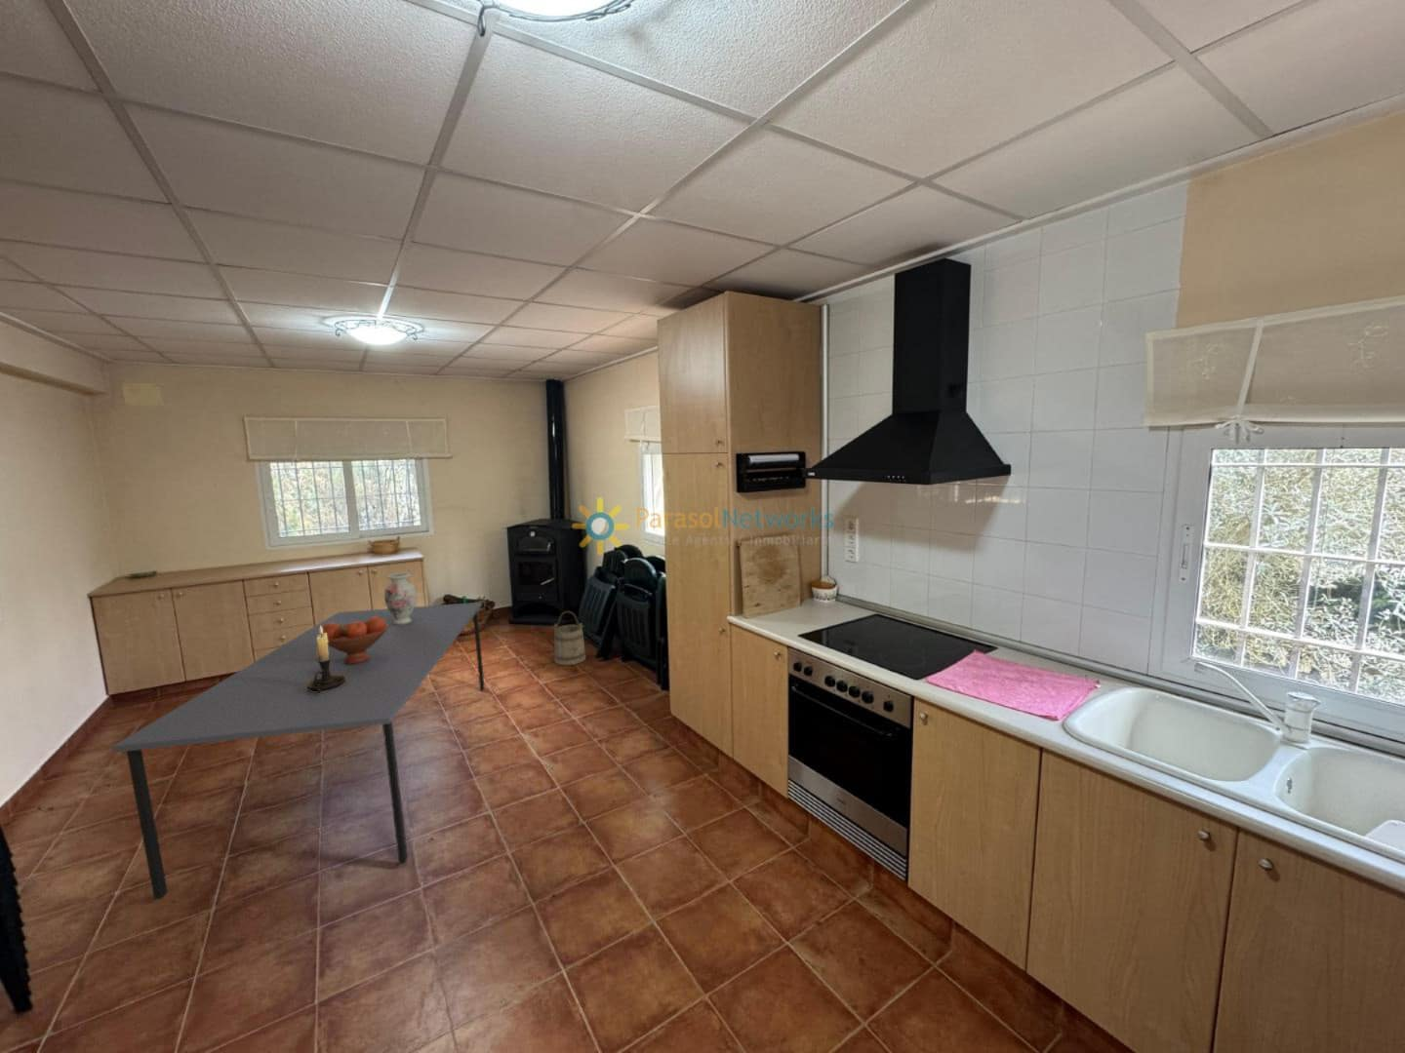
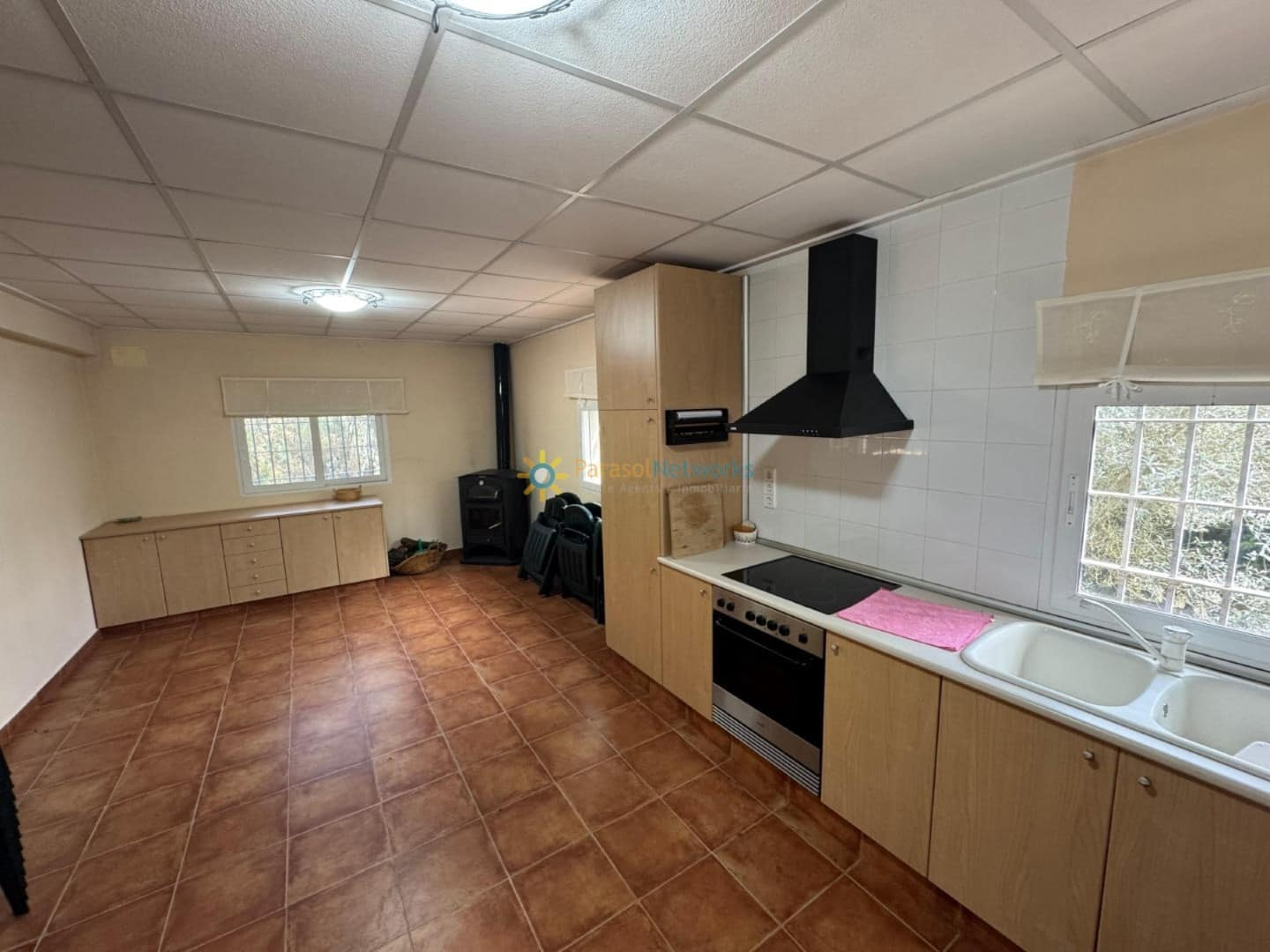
- vase (400, 597)
- fruit bowl (354, 638)
- dining table (363, 708)
- bucket (569, 635)
- candle holder (321, 656)
